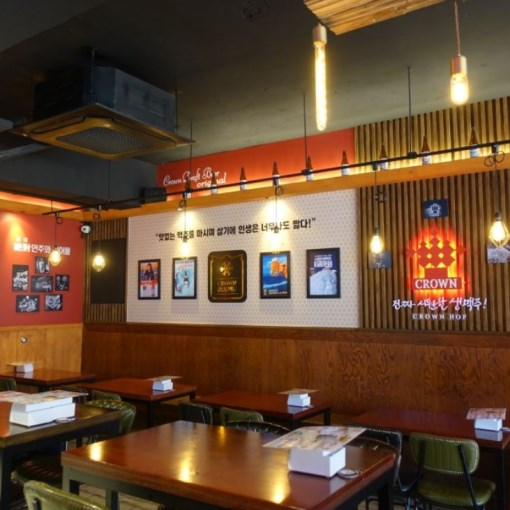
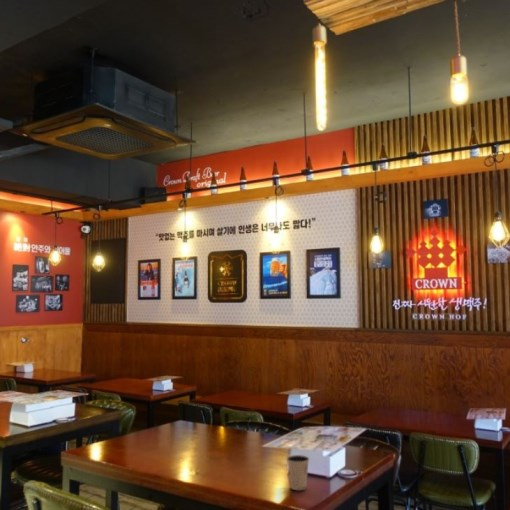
+ dixie cup (298, 473)
